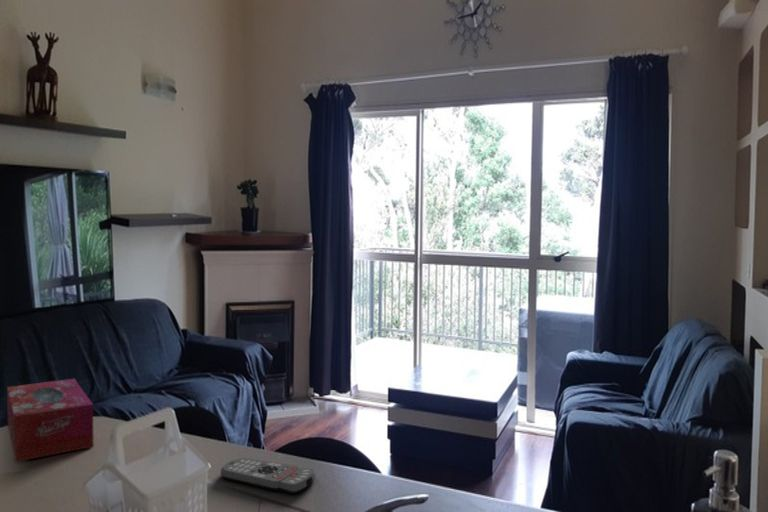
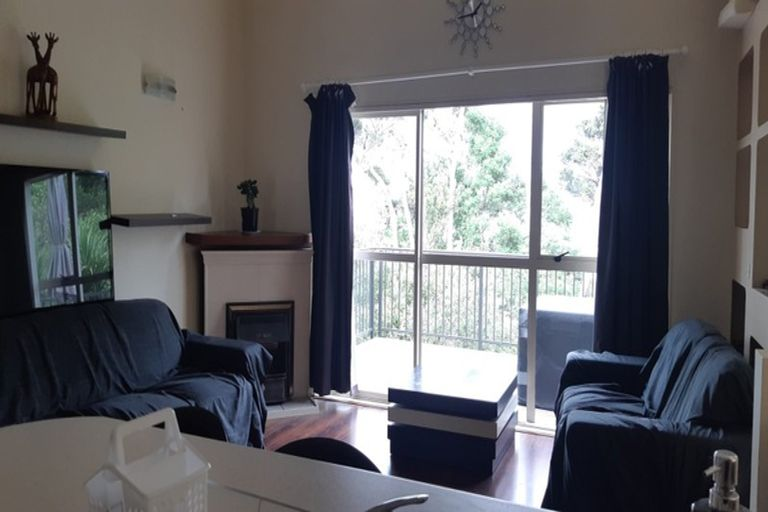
- tissue box (48, 415)
- remote control (266, 474)
